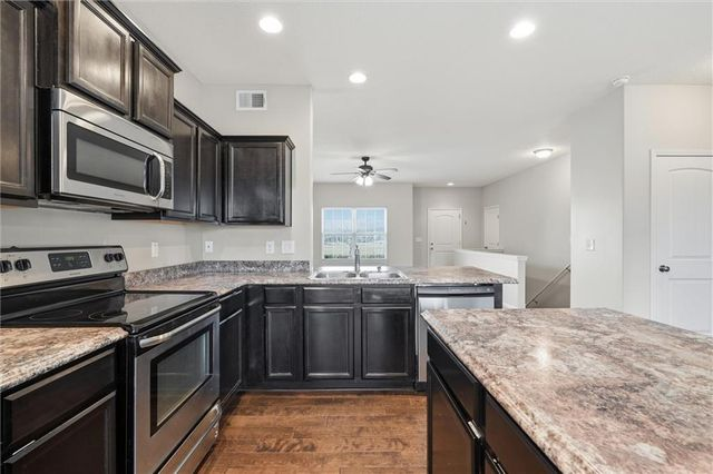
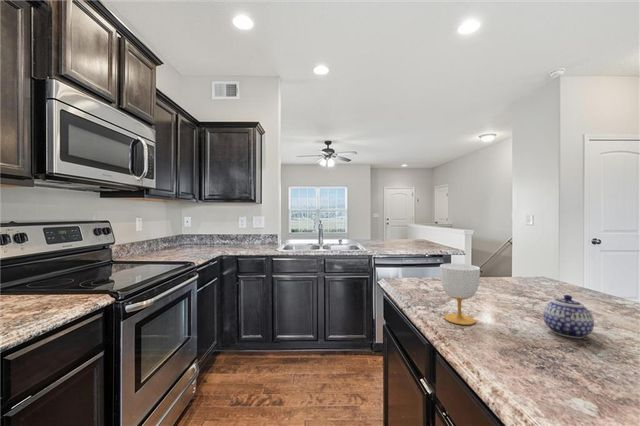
+ cup (459, 293)
+ teapot (567, 314)
